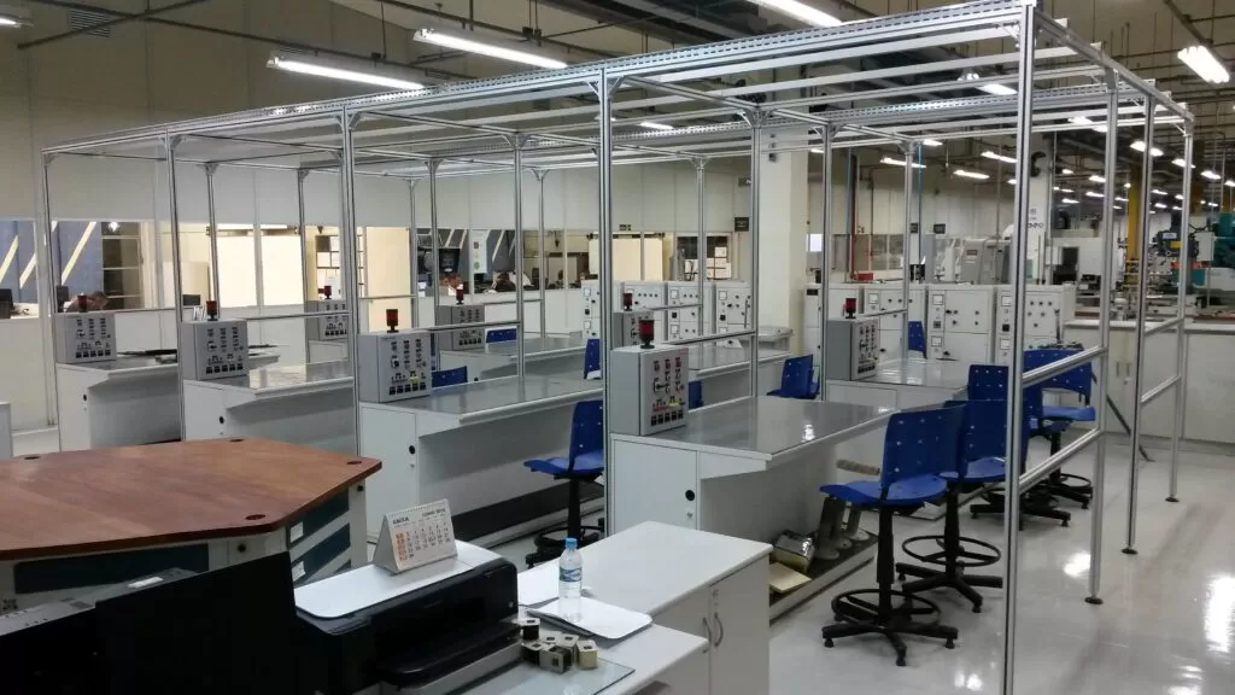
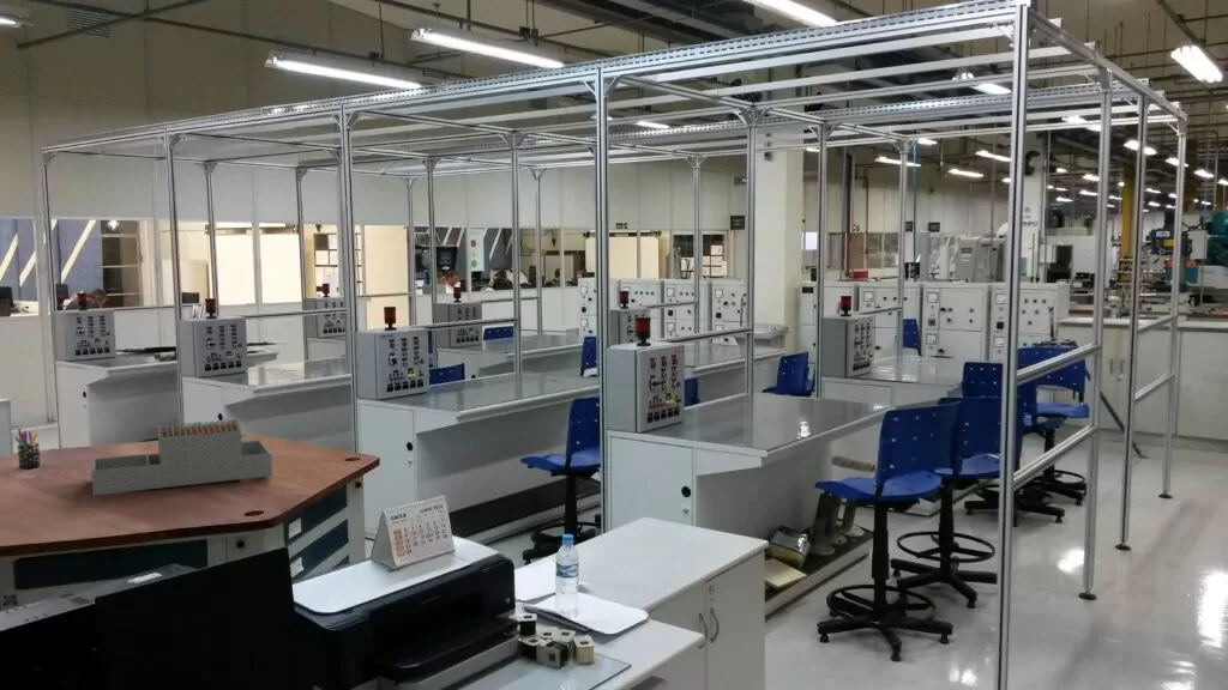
+ pen holder (25, 448)
+ architectural model (182, 448)
